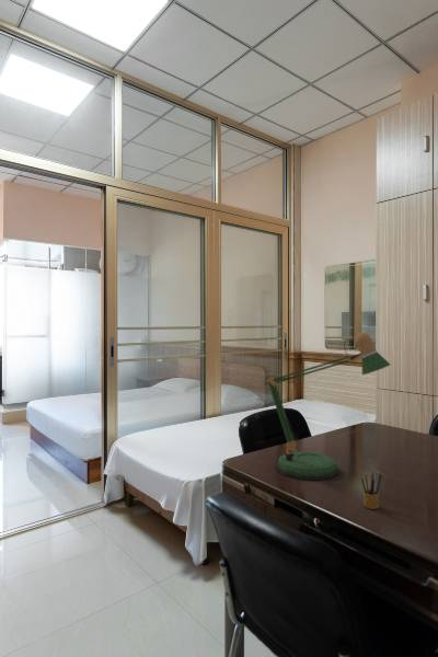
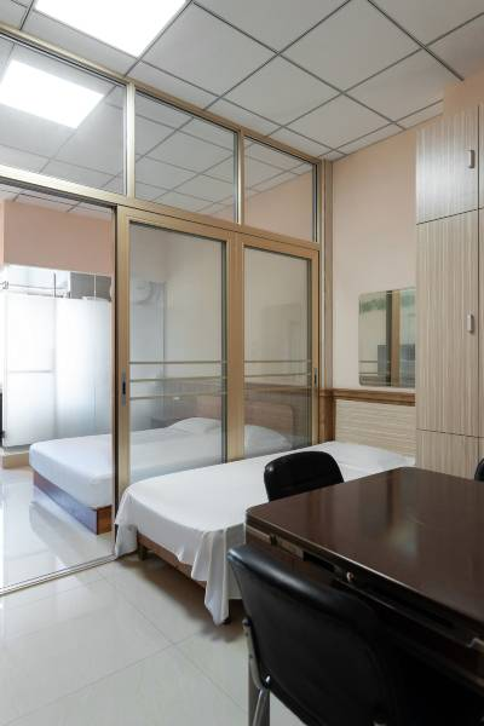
- desk lamp (314, 371)
- pencil box (371, 488)
